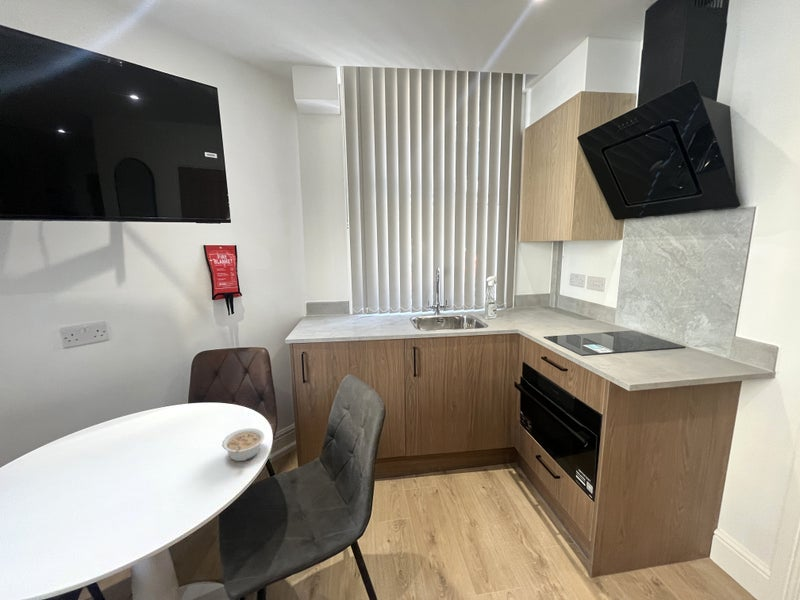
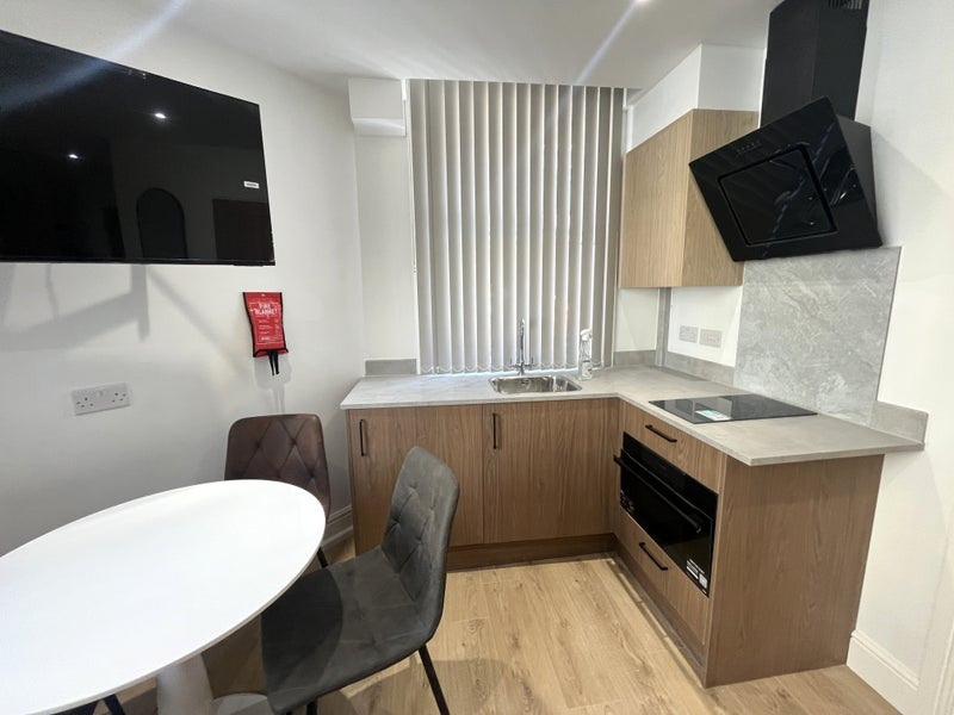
- legume (244, 445)
